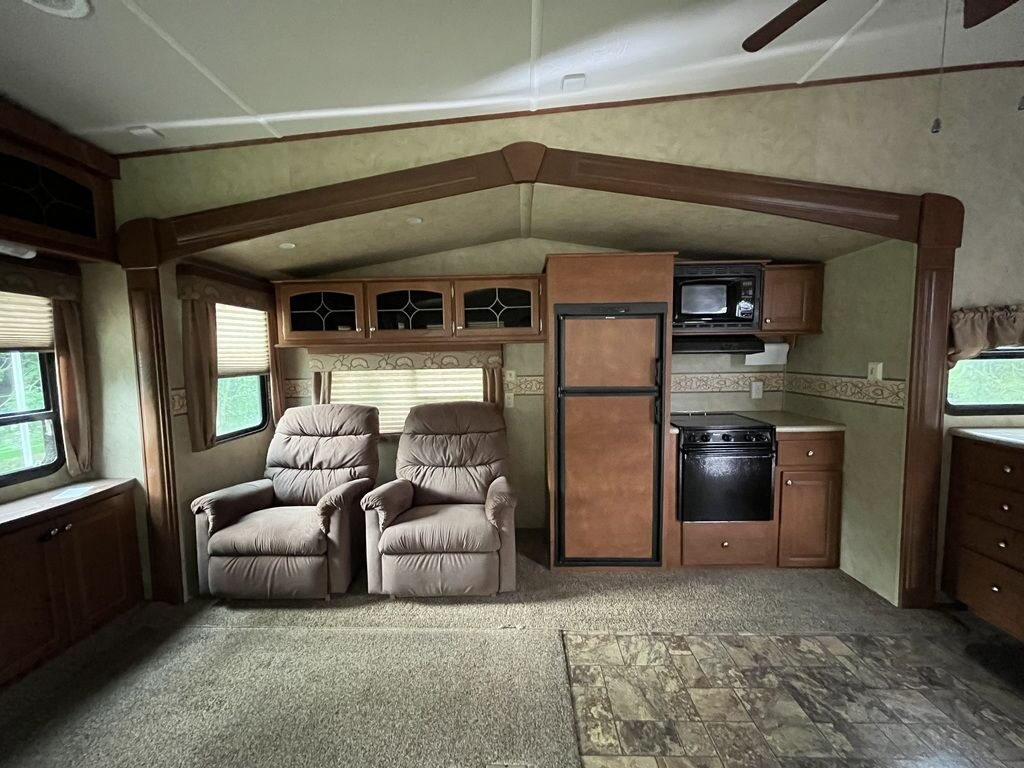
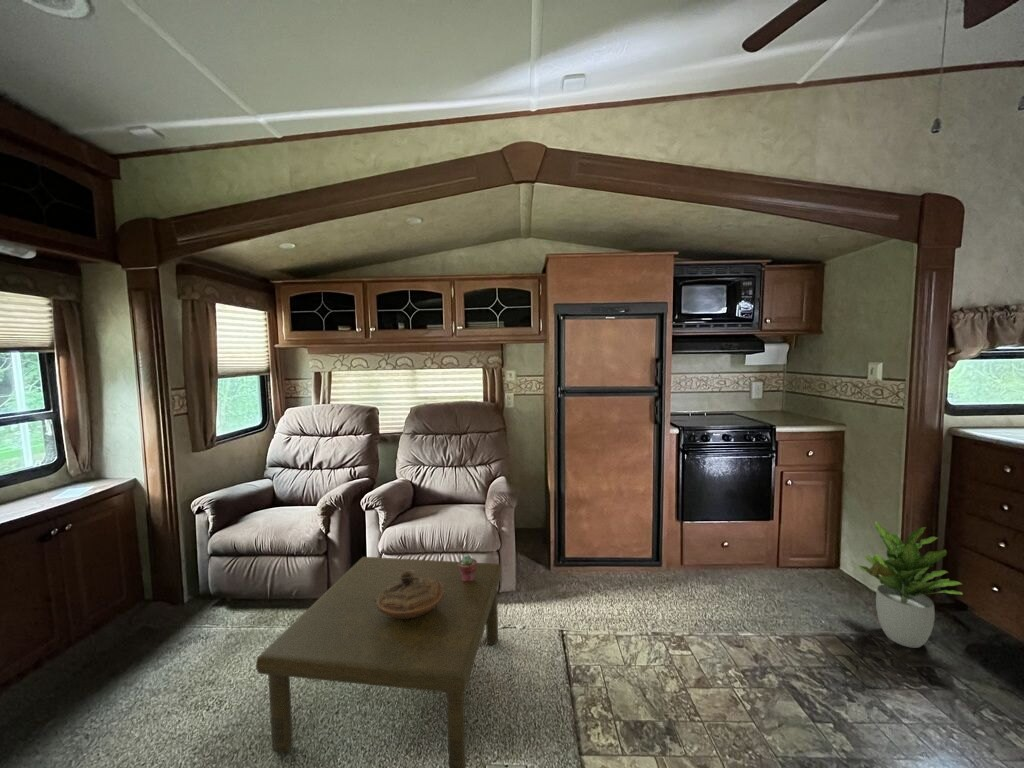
+ coffee table (402, 644)
+ potted plant (901, 580)
+ potted succulent (467, 566)
+ decorative bowl (411, 591)
